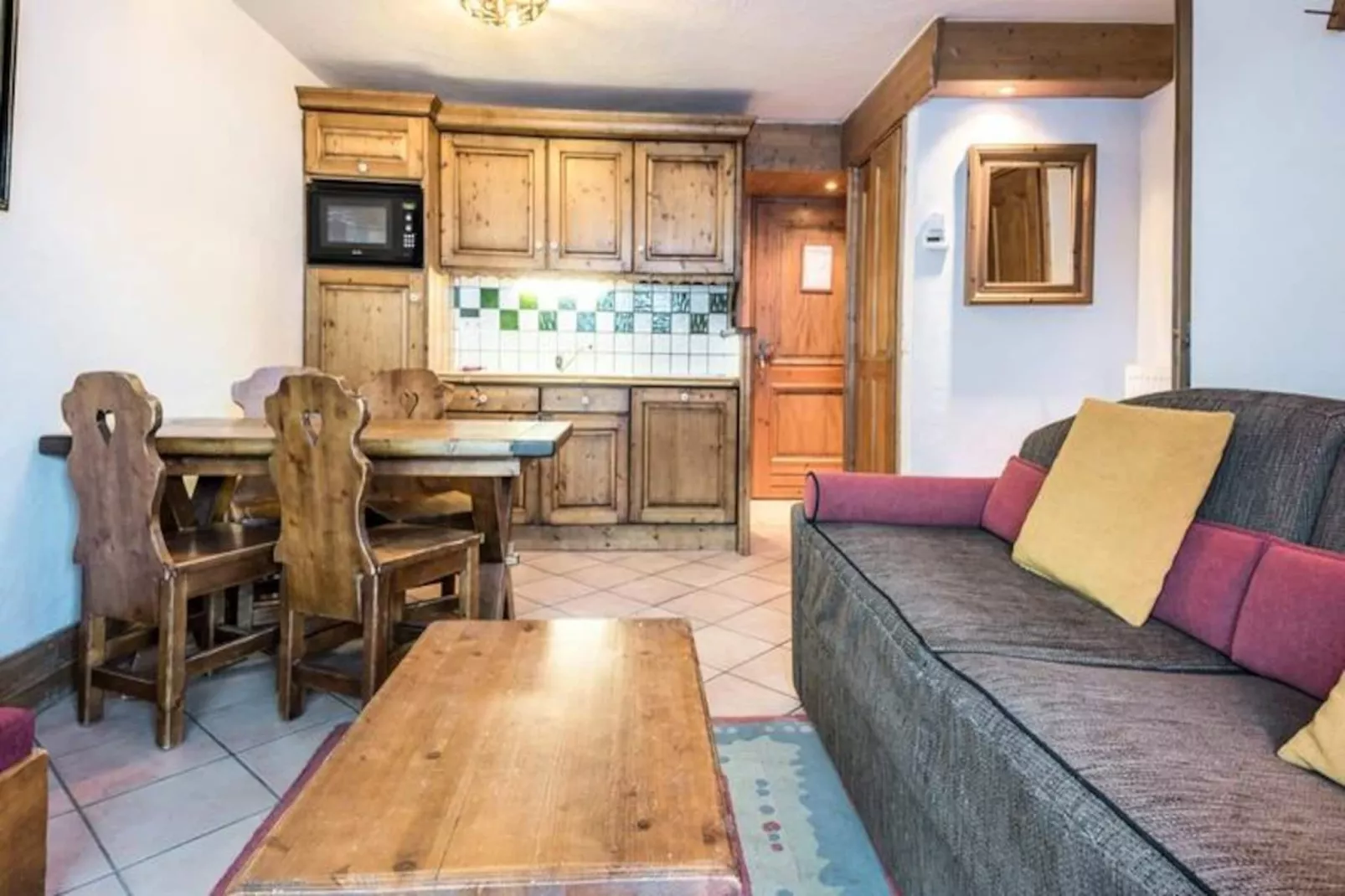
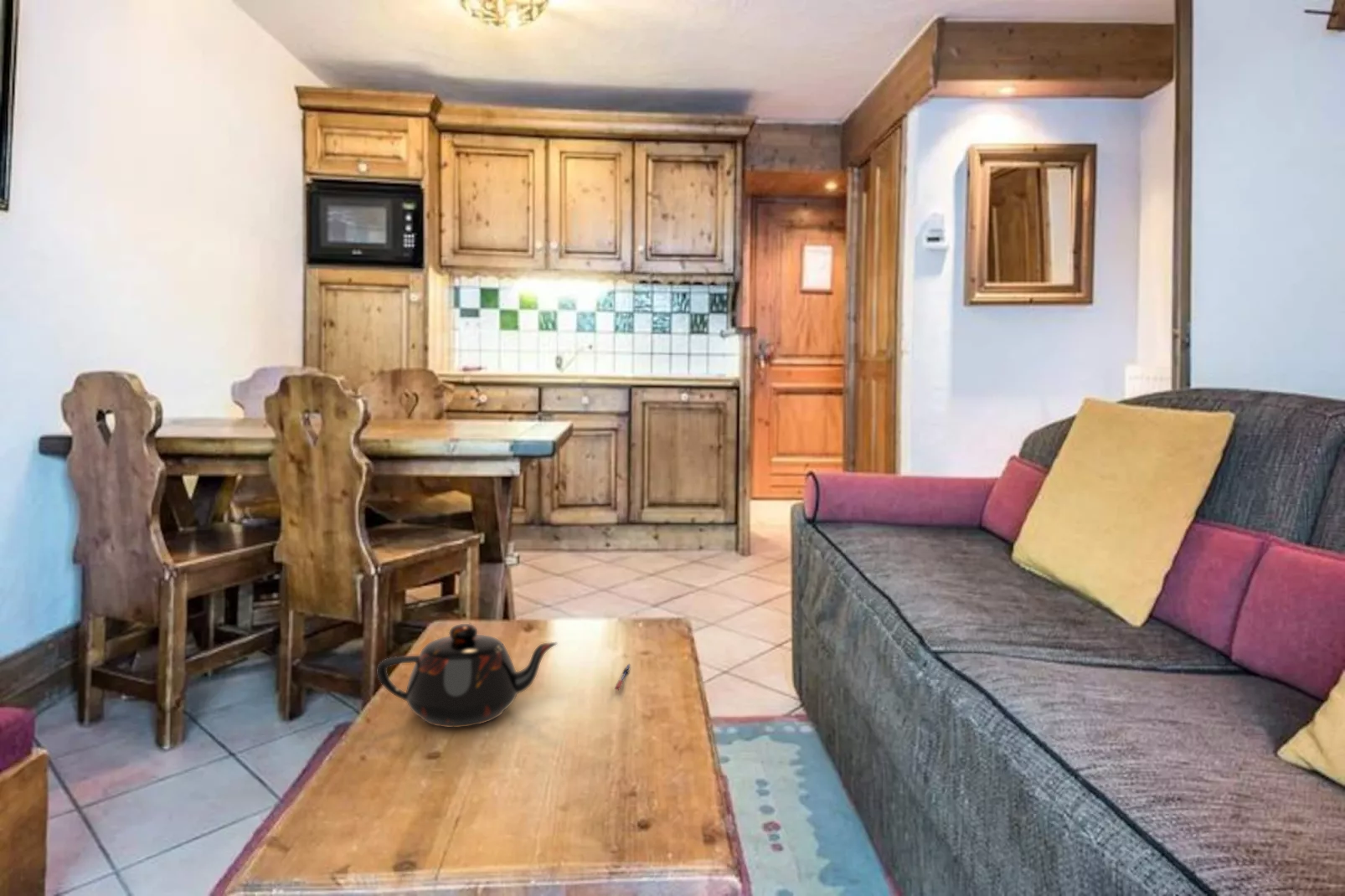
+ teapot (469, 669)
+ pen (623, 675)
